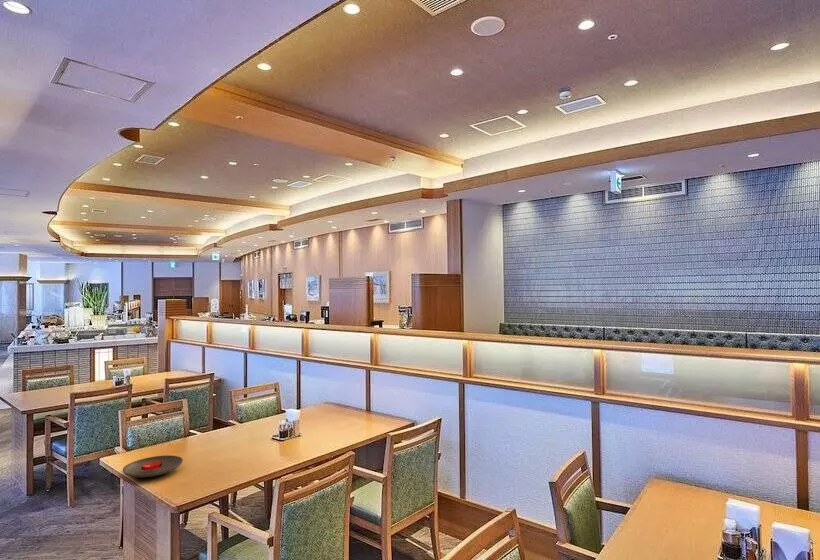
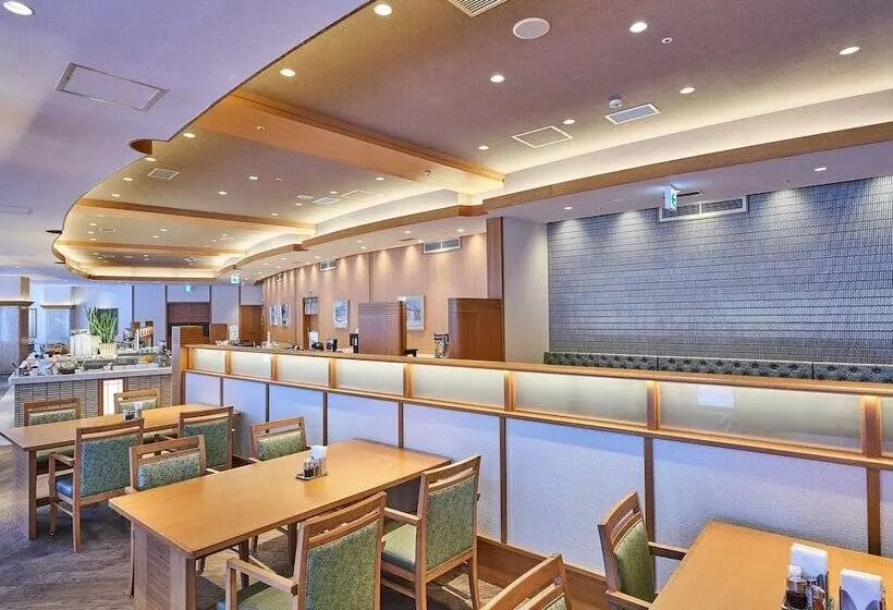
- plate (153, 467)
